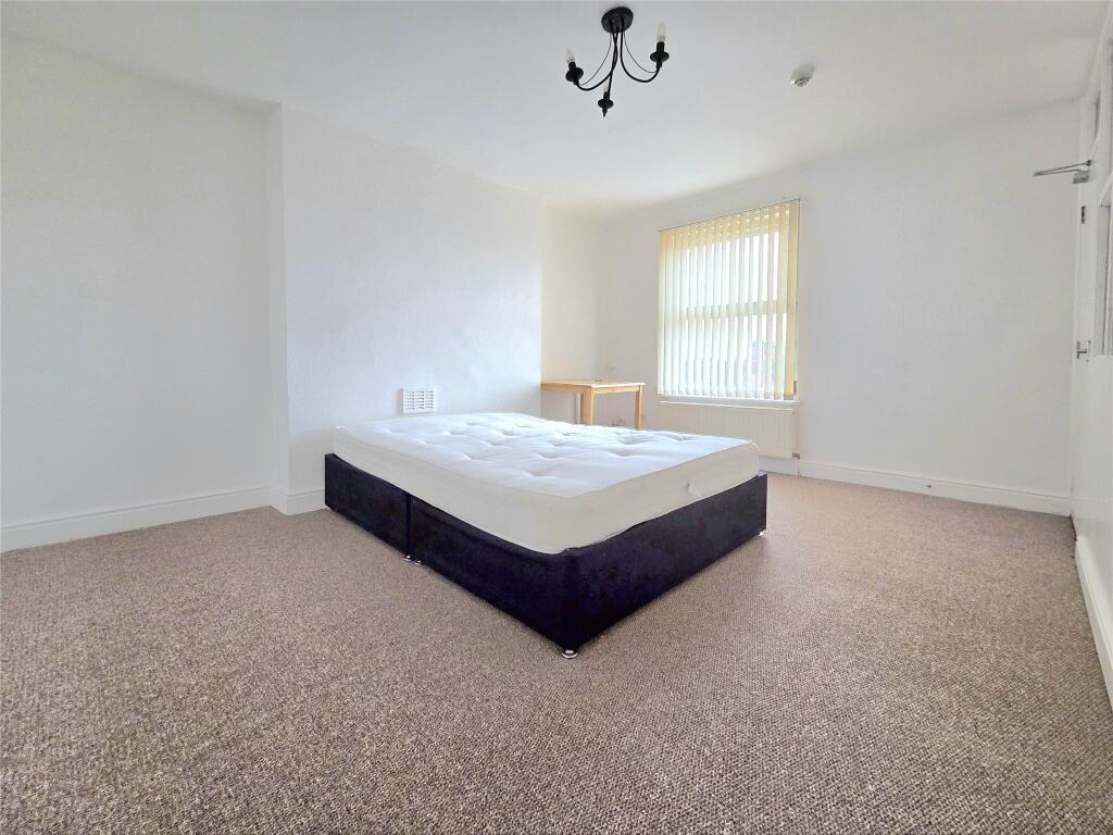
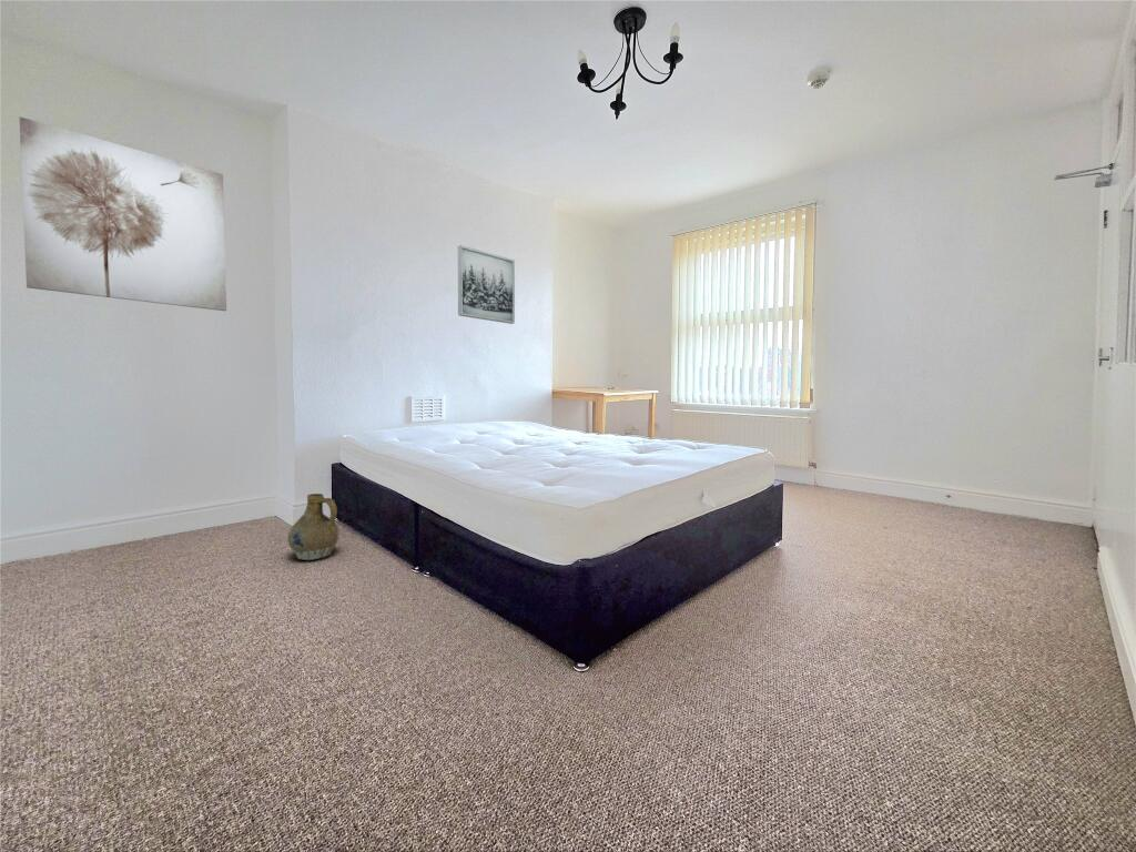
+ ceramic jug (313, 525)
+ wall art (134, 225)
+ wall art (487, 286)
